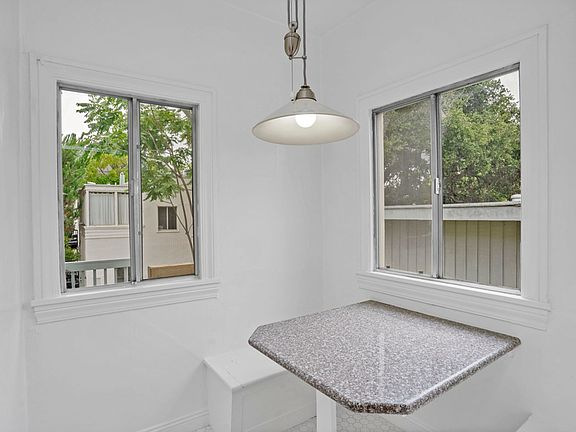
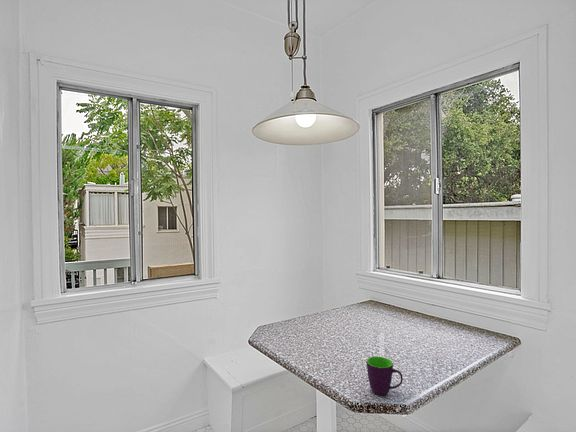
+ mug (384, 377)
